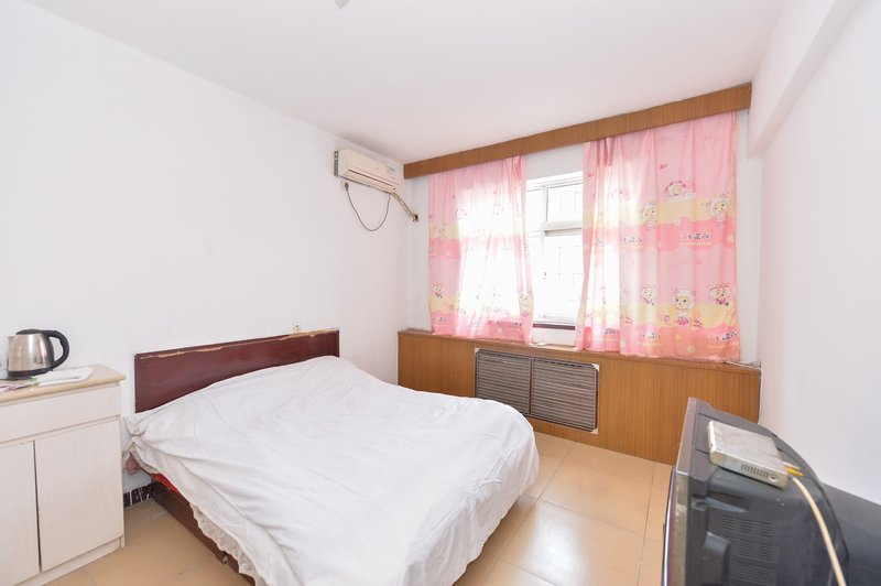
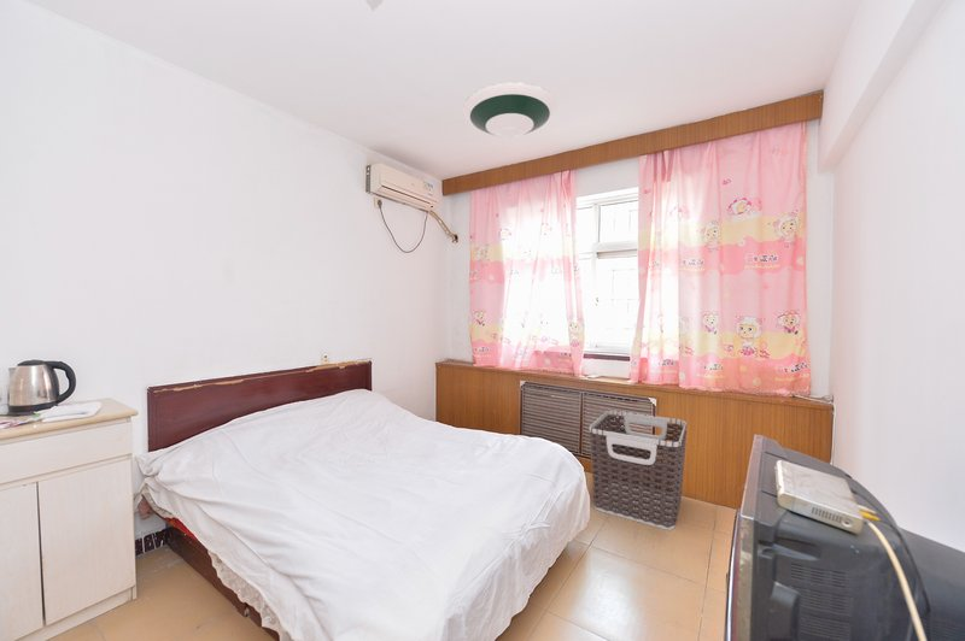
+ clothes hamper (638, 463)
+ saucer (509, 122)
